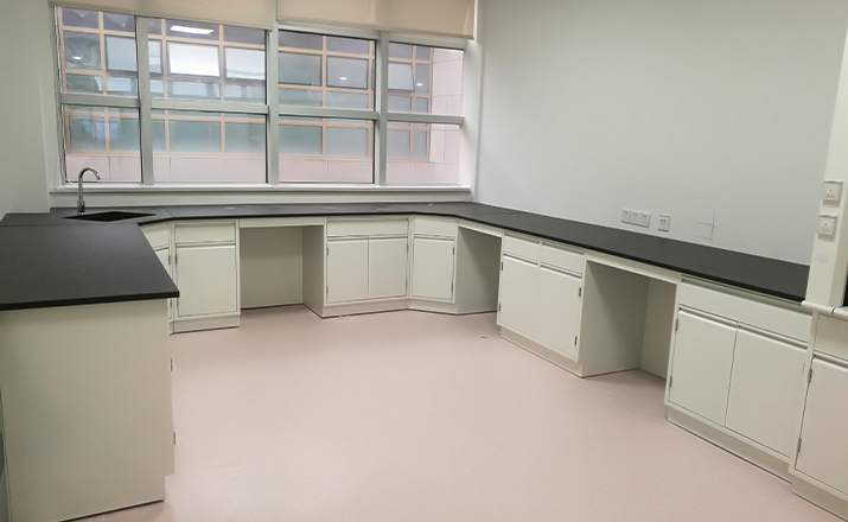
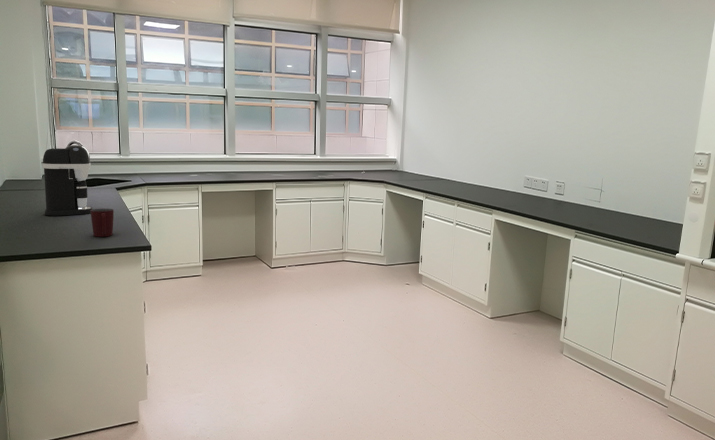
+ coffee maker (67, 179)
+ mug (102, 223)
